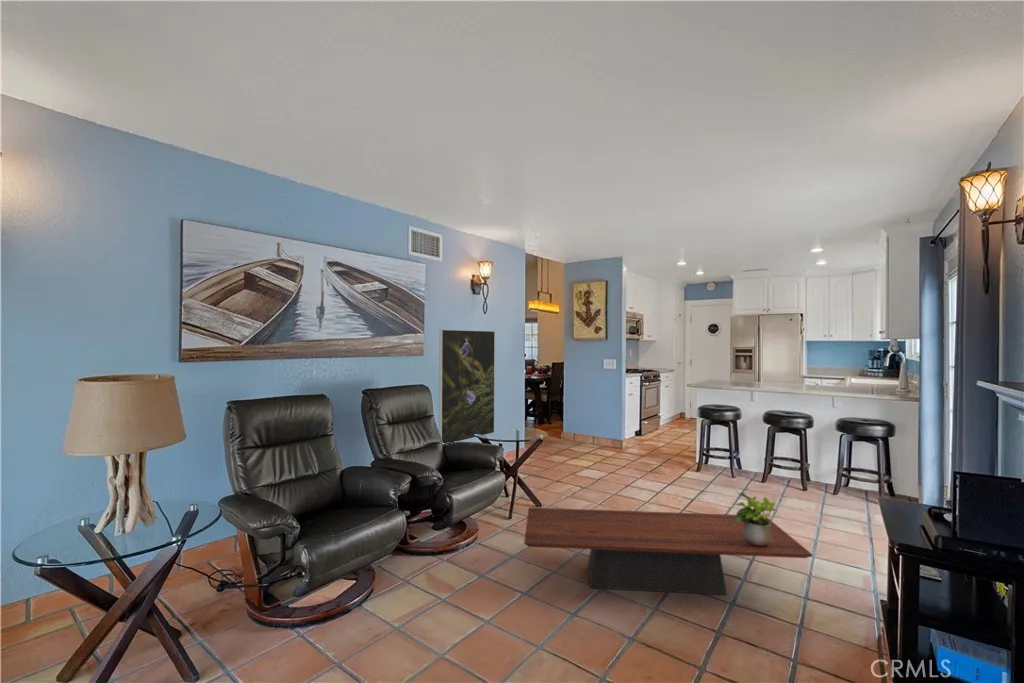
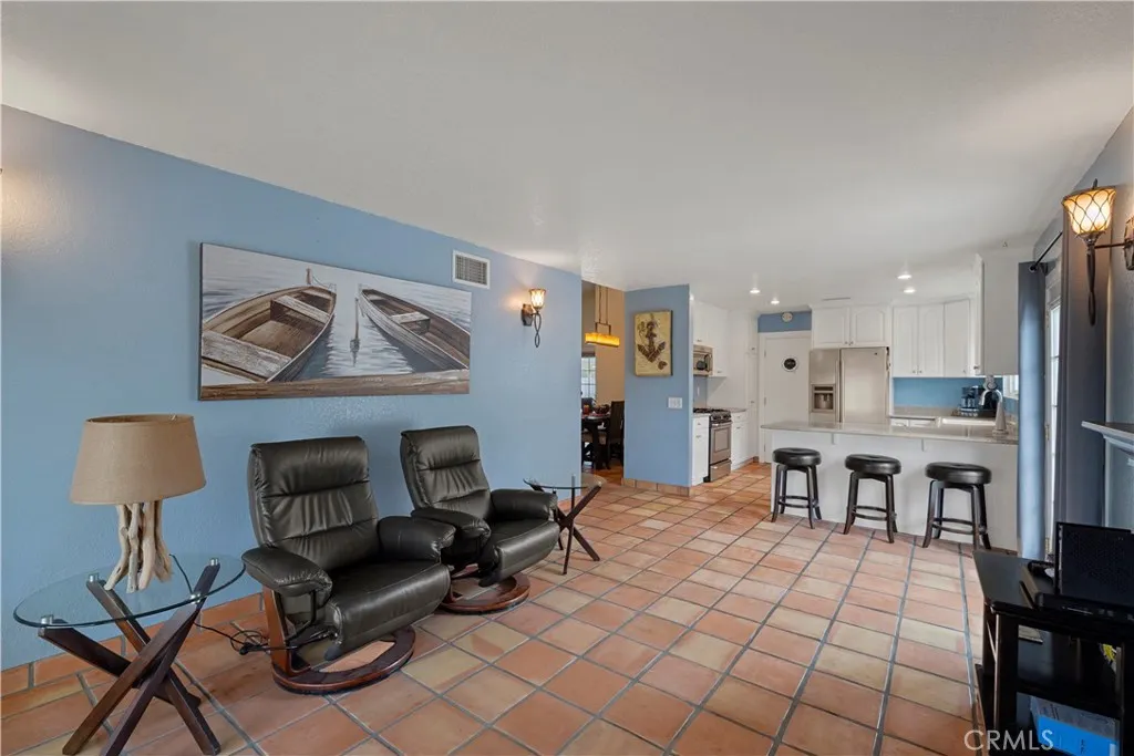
- coffee table (653, 554)
- potted plant (754, 517)
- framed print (468, 384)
